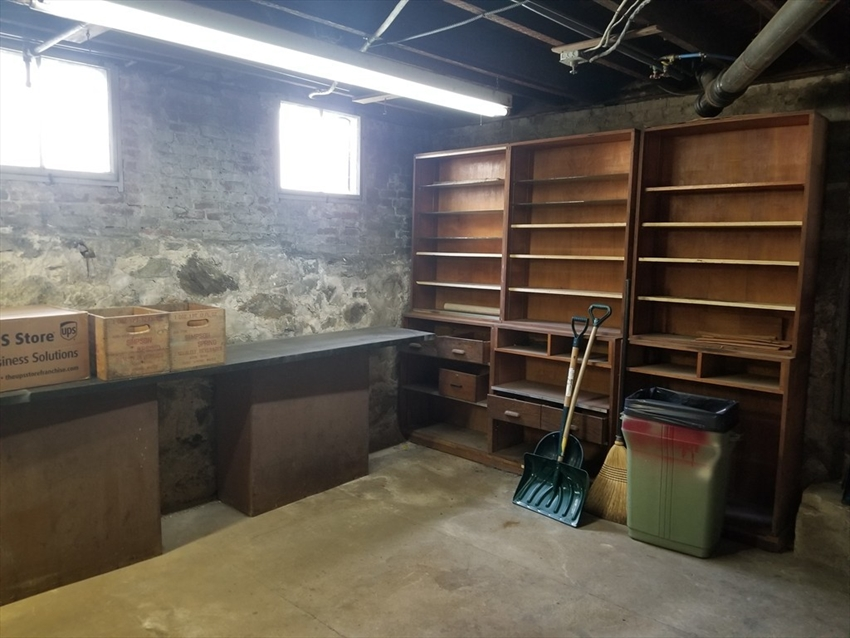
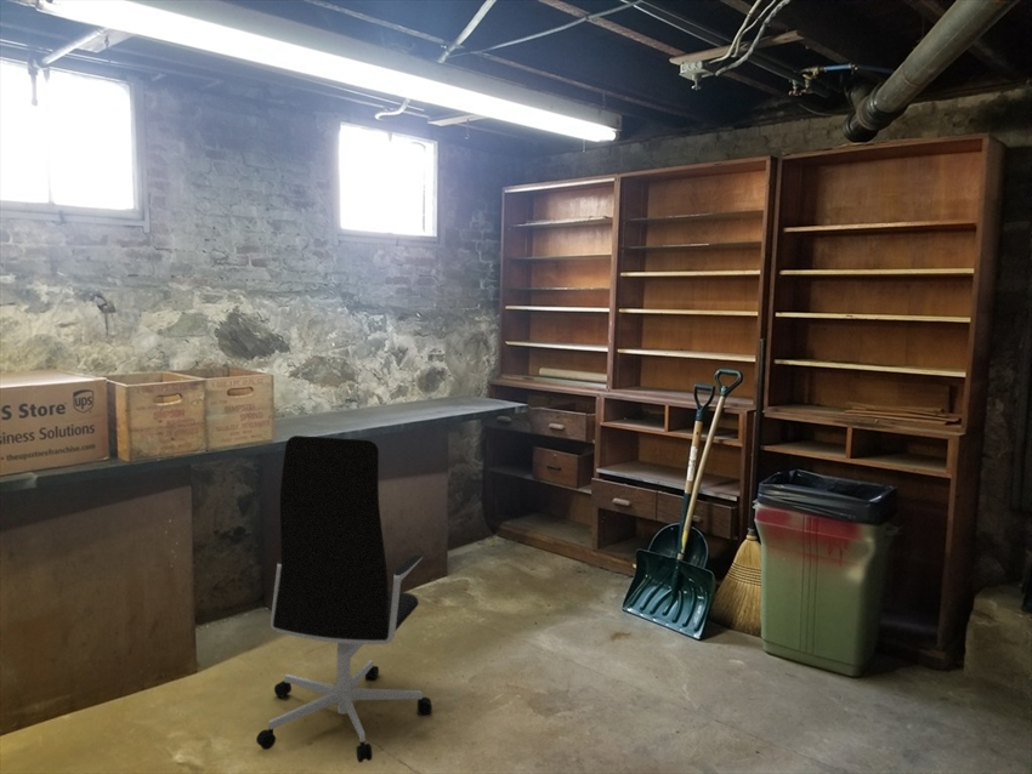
+ office chair (347, 574)
